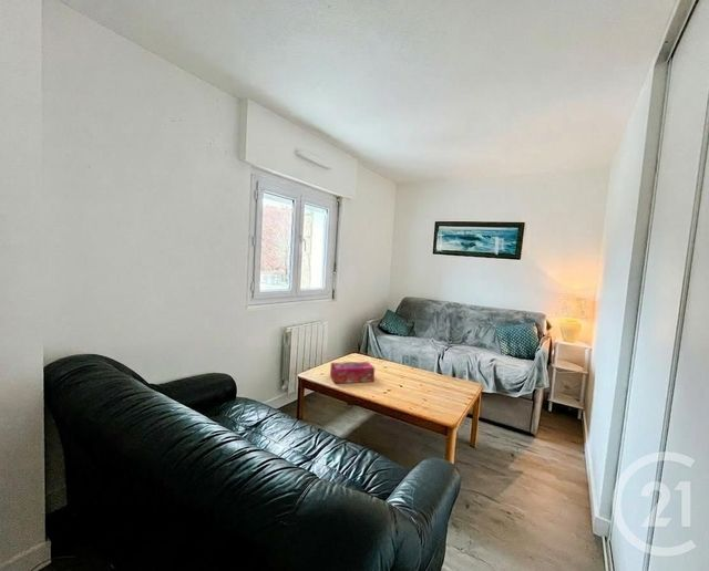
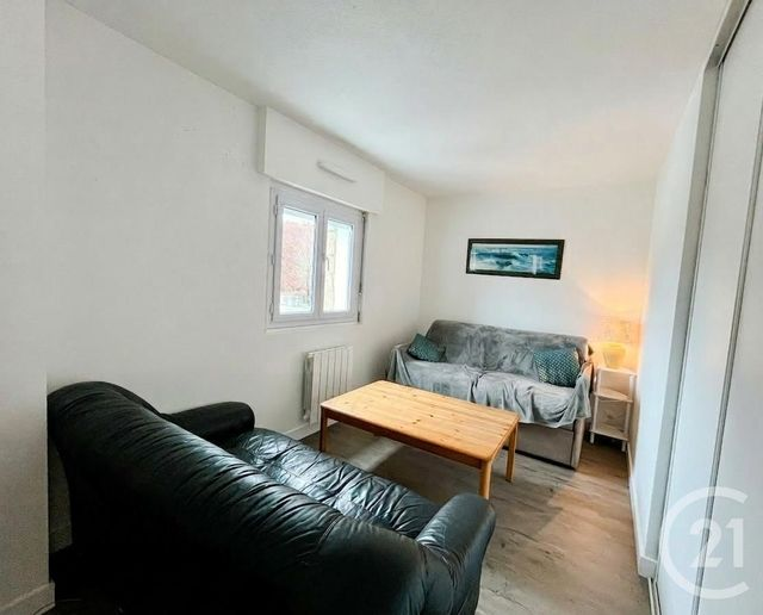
- tissue box (351, 372)
